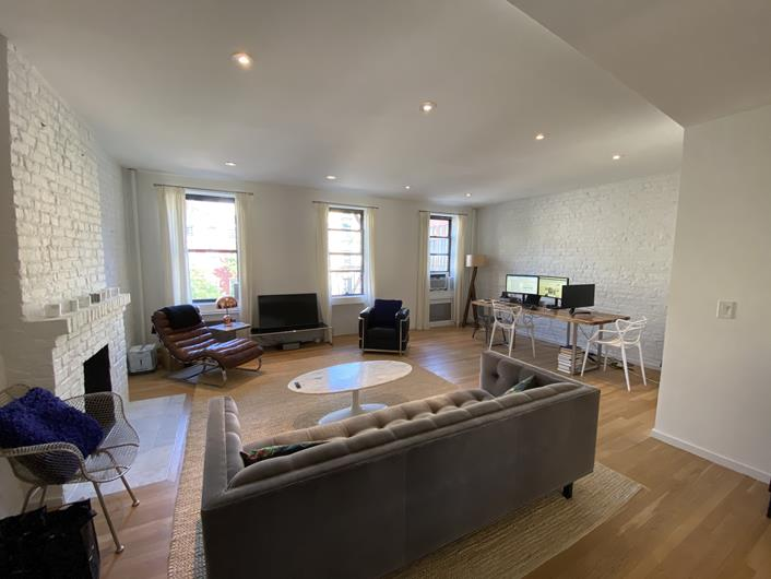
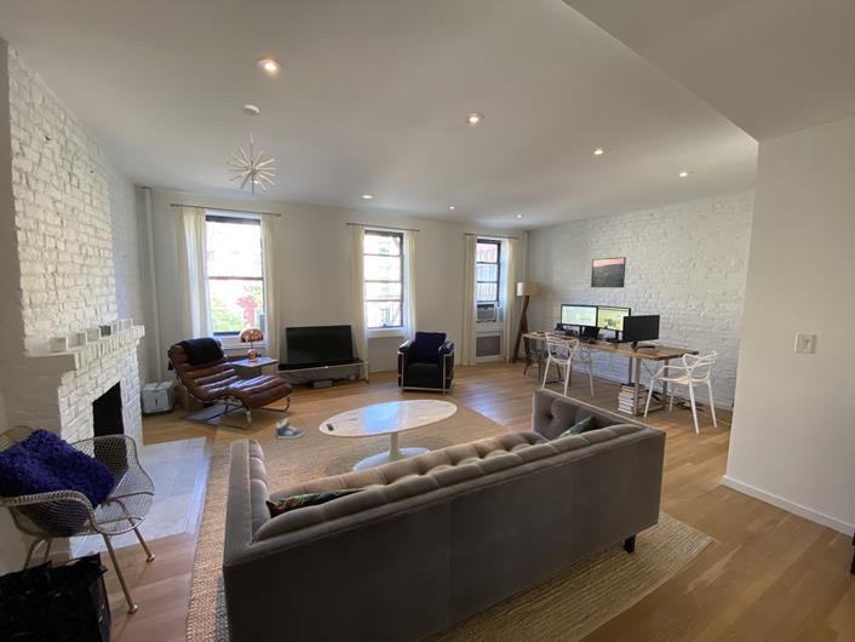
+ sneaker (289, 426)
+ pendant light (251, 150)
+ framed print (607, 273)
